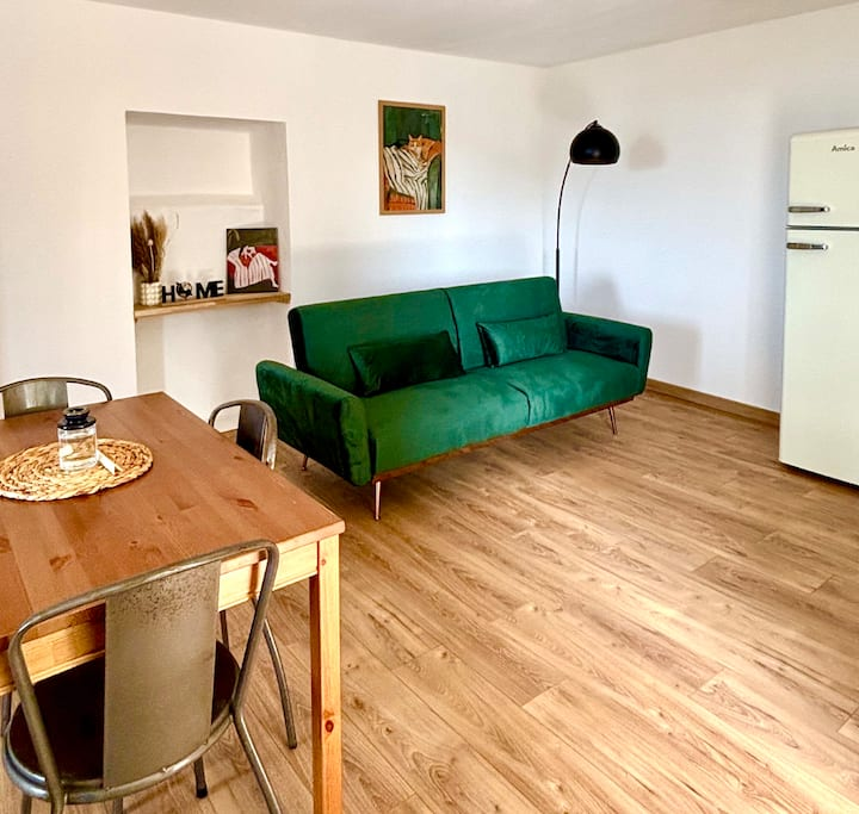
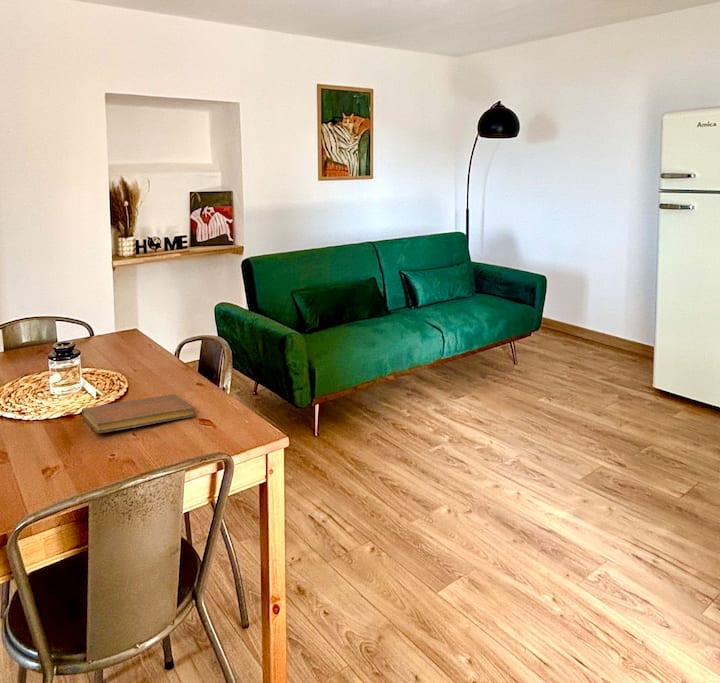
+ notebook (139, 411)
